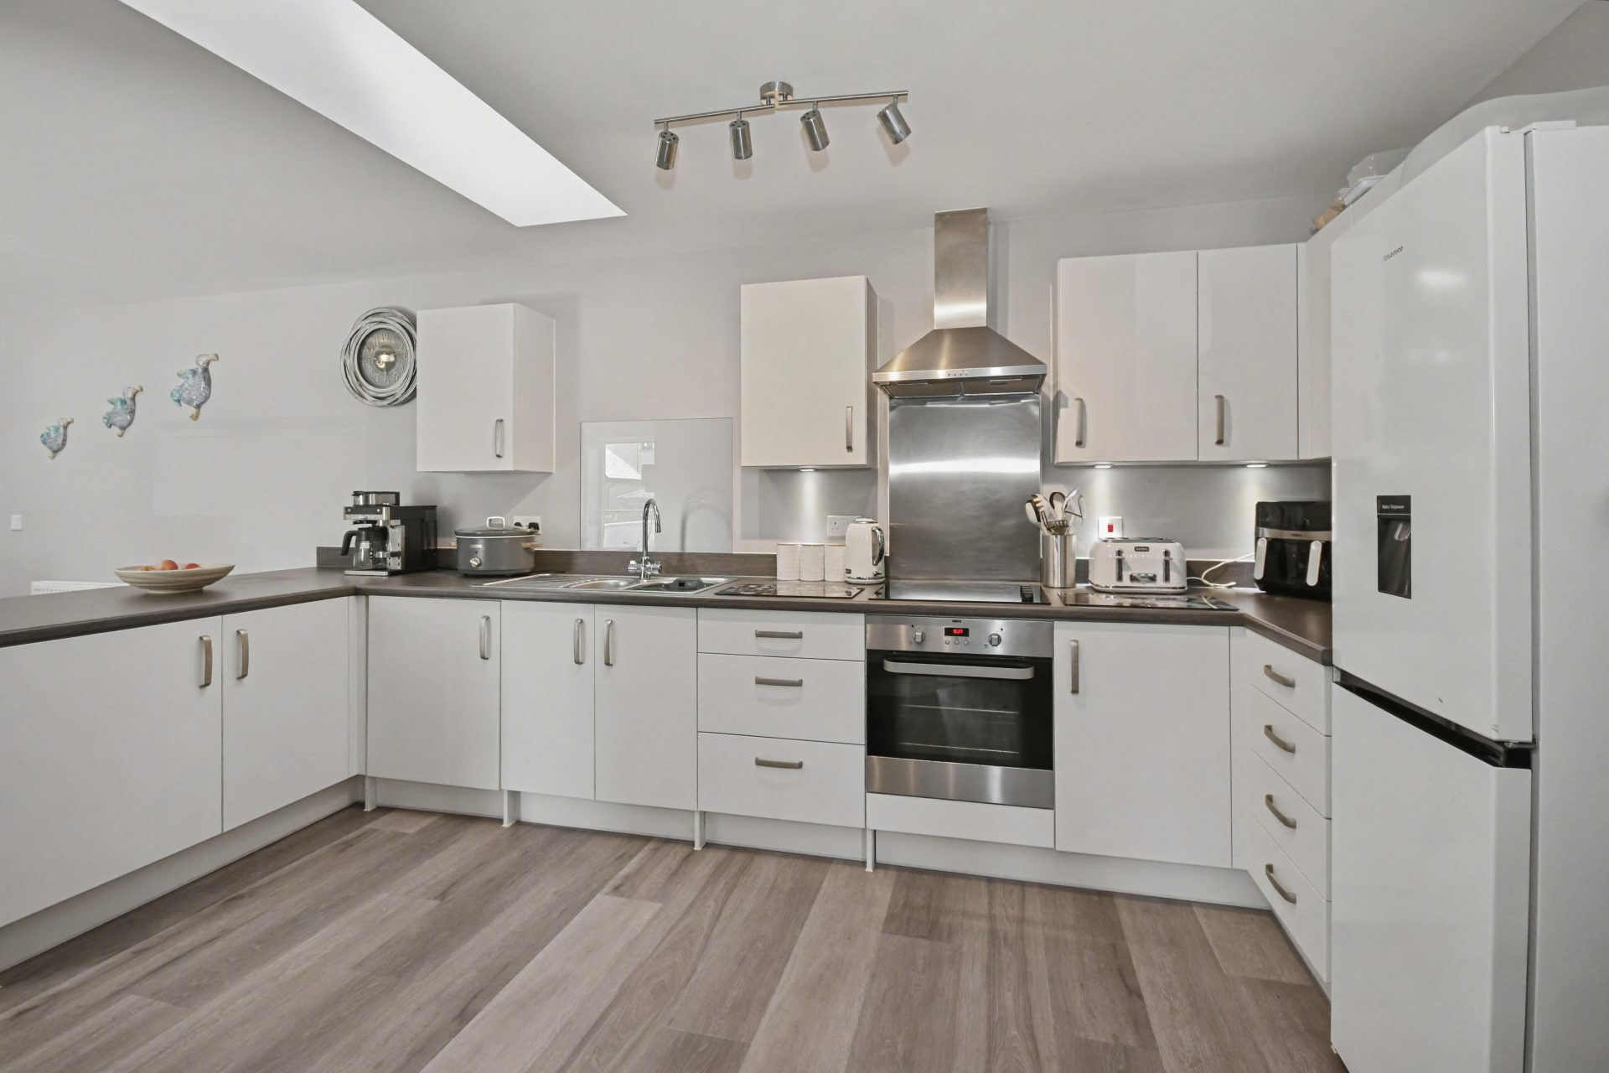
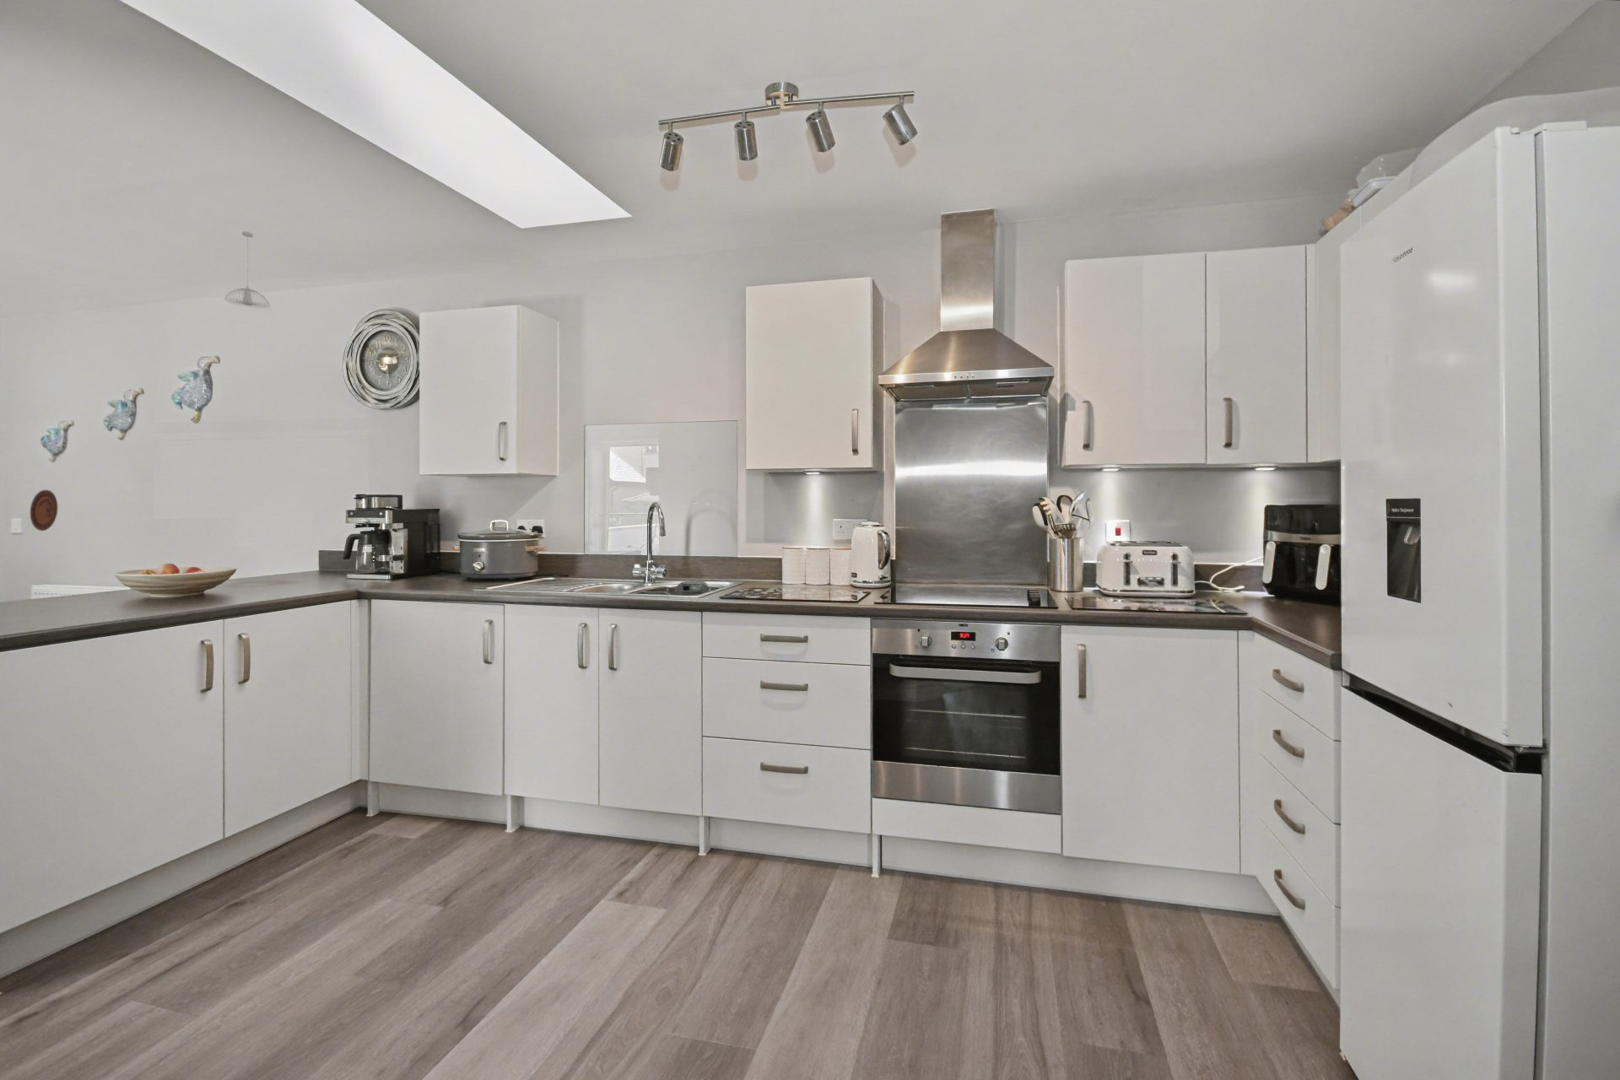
+ pendant light (247, 269)
+ decorative plate (45, 510)
